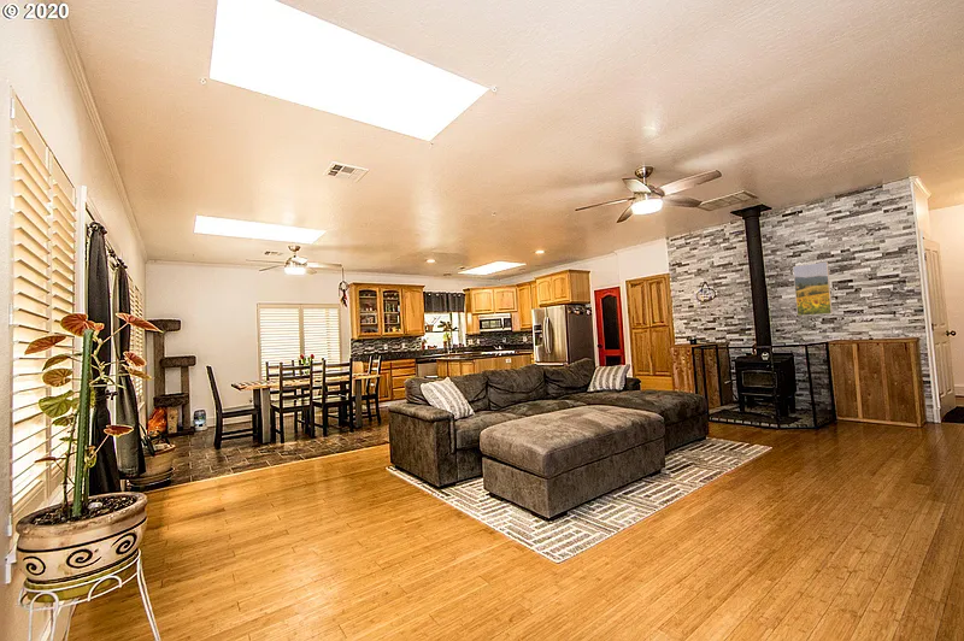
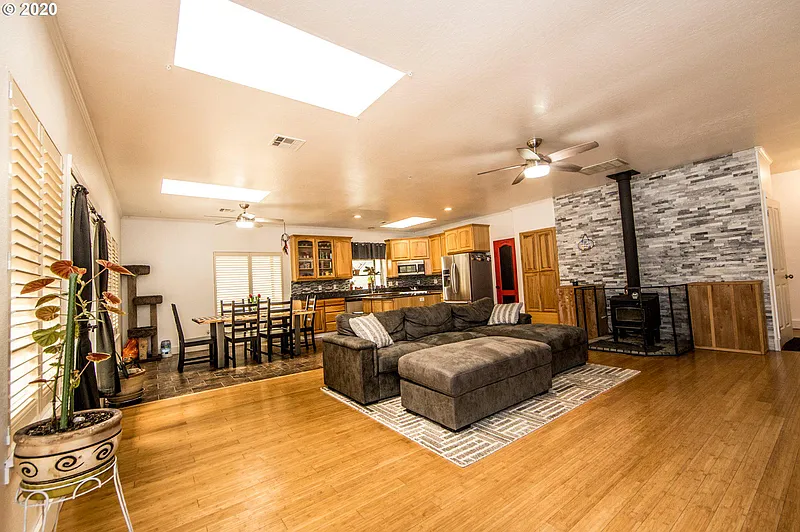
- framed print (812, 289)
